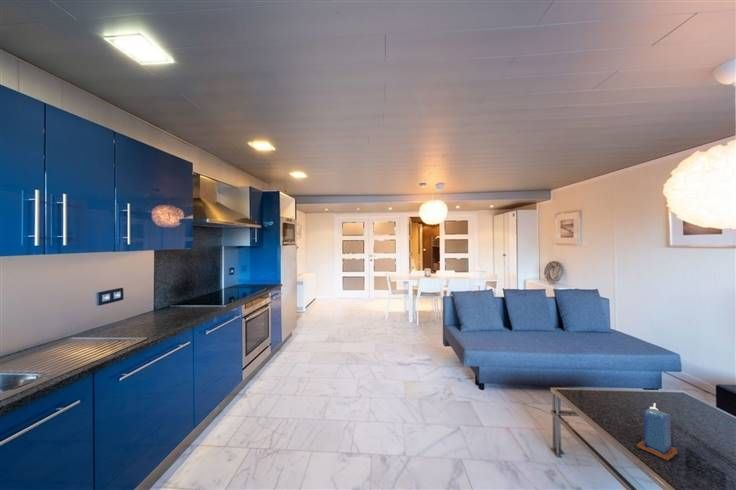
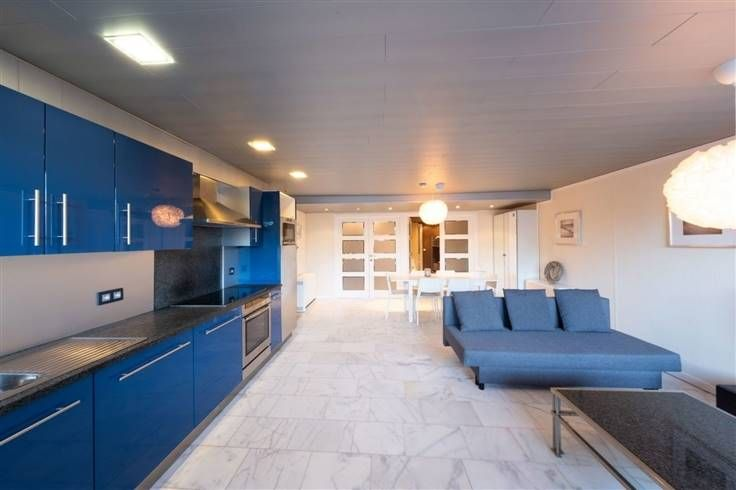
- candle (656, 427)
